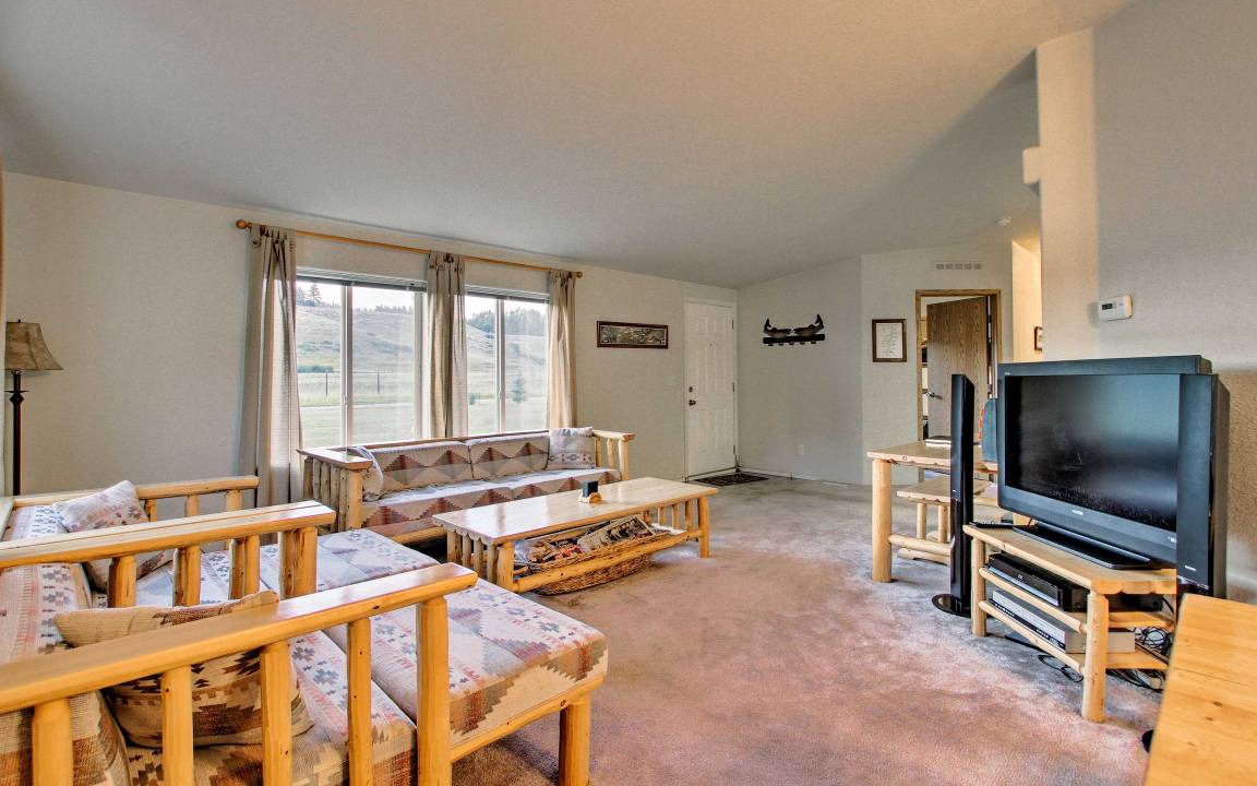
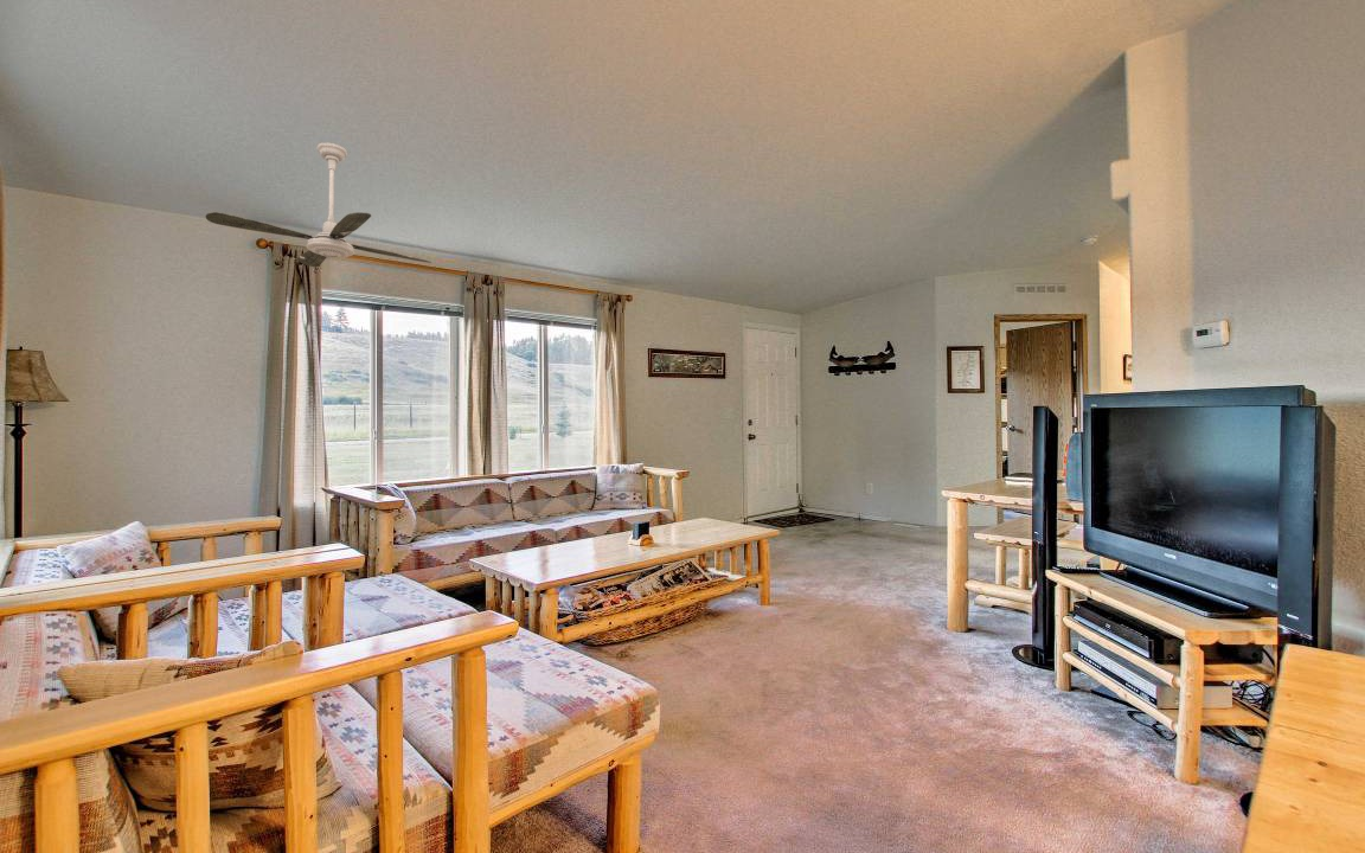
+ ceiling fan (329, 199)
